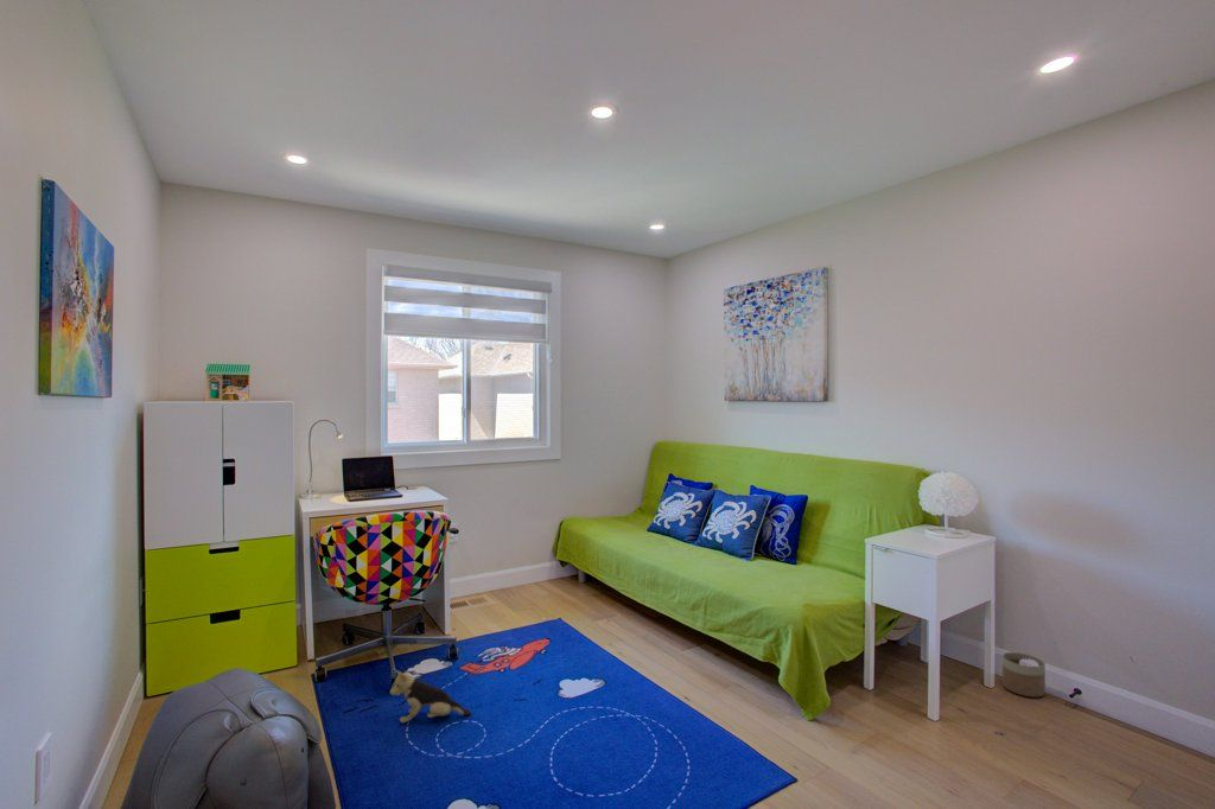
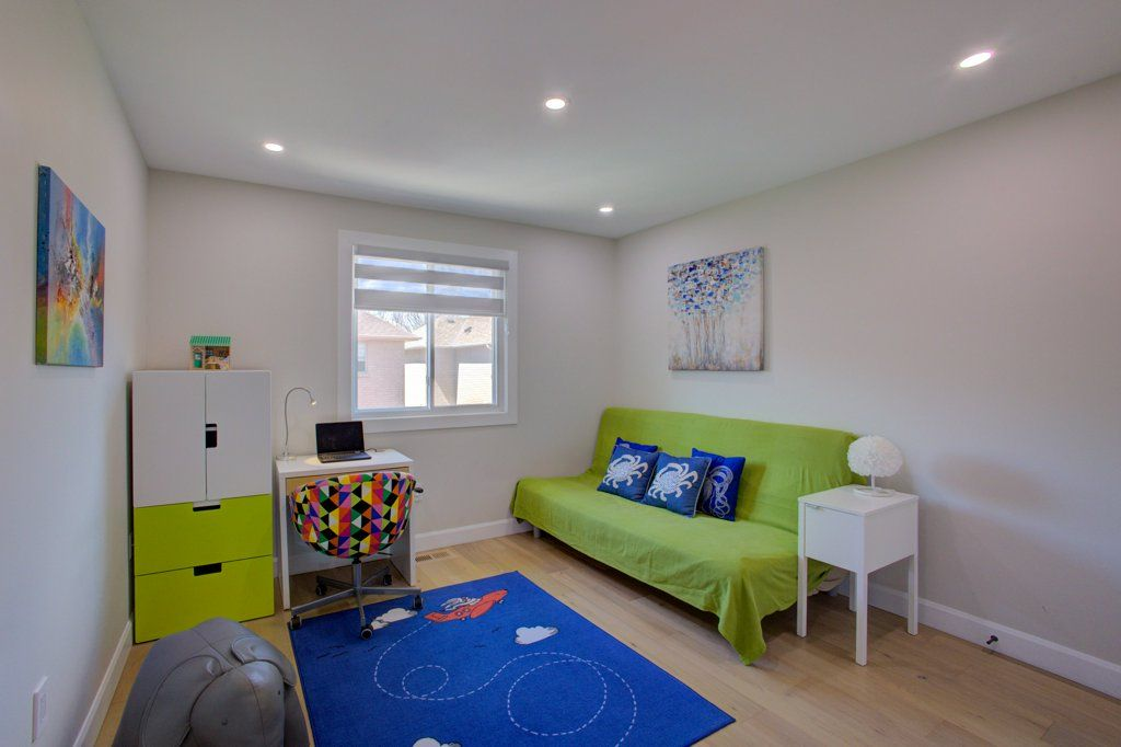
- planter (1023, 674)
- plush toy (431, 692)
